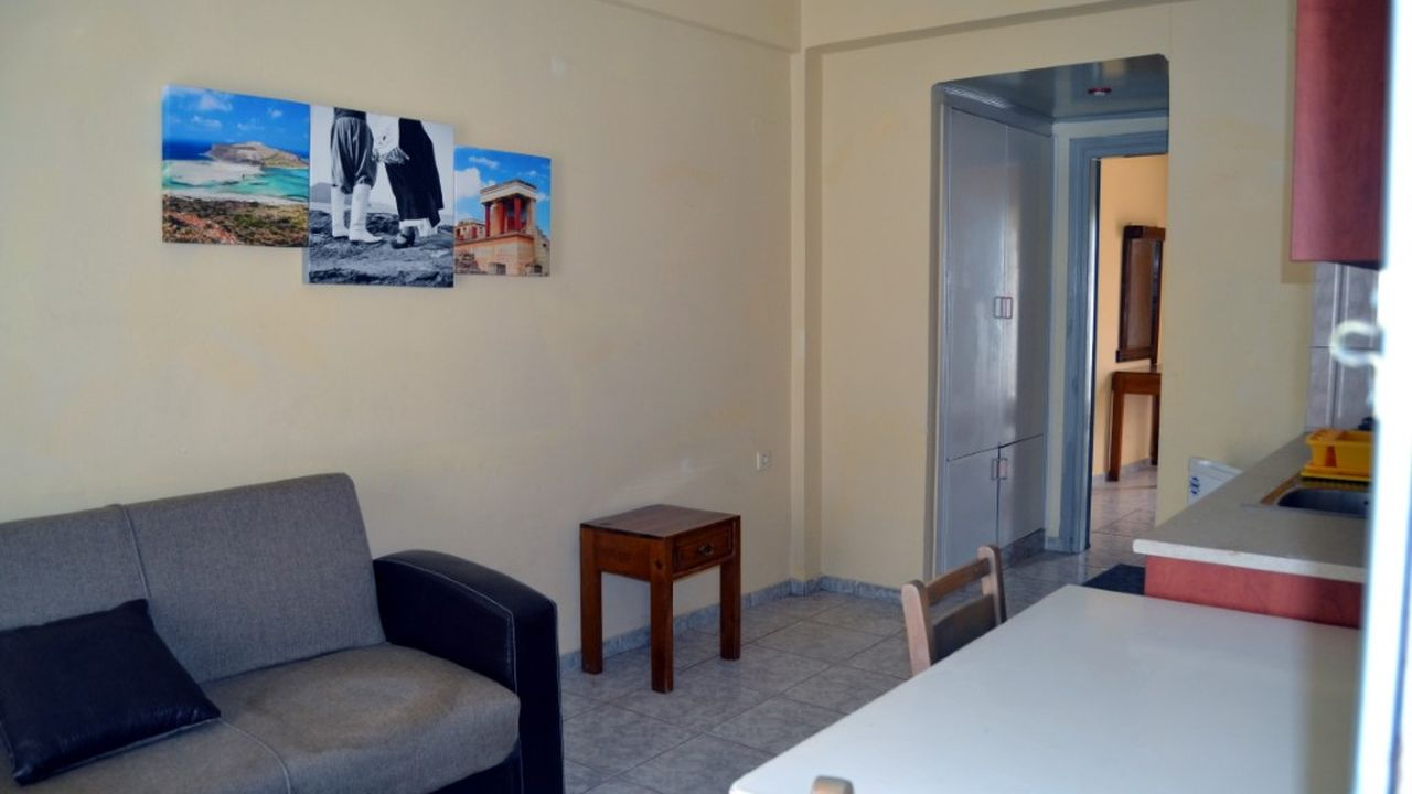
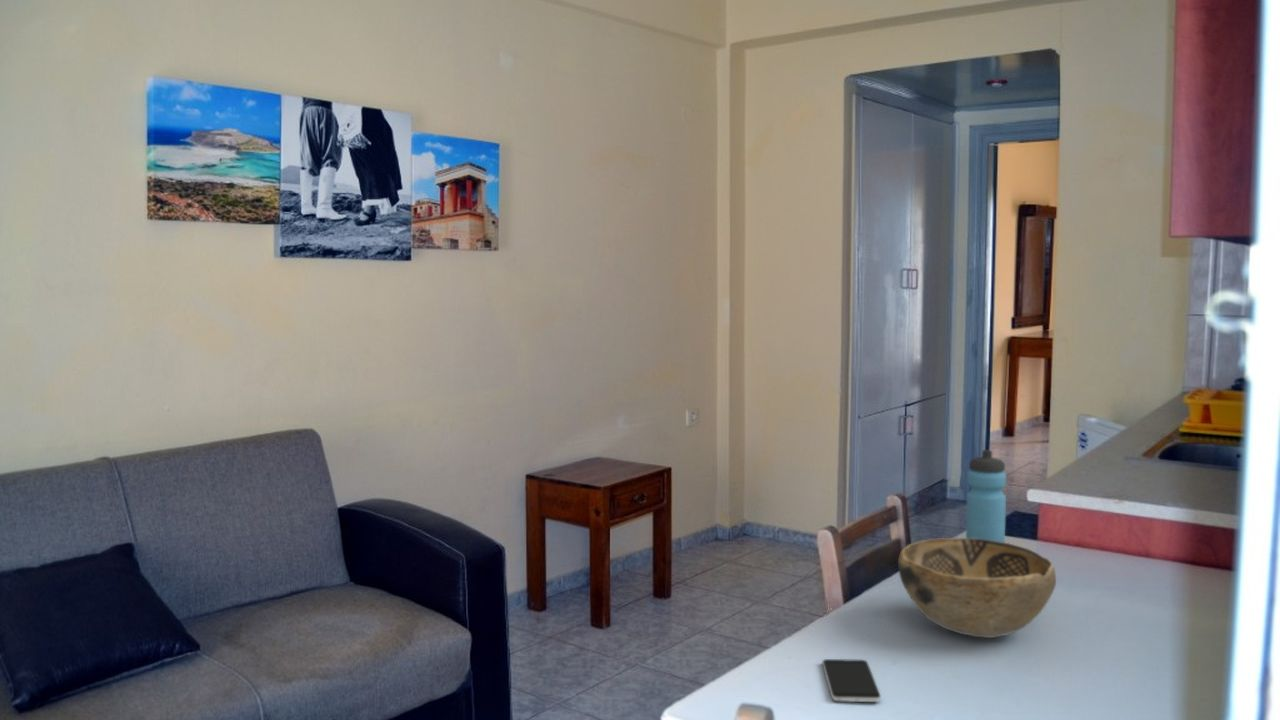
+ smartphone (850, 679)
+ decorative bowl (974, 592)
+ water bottle (985, 509)
